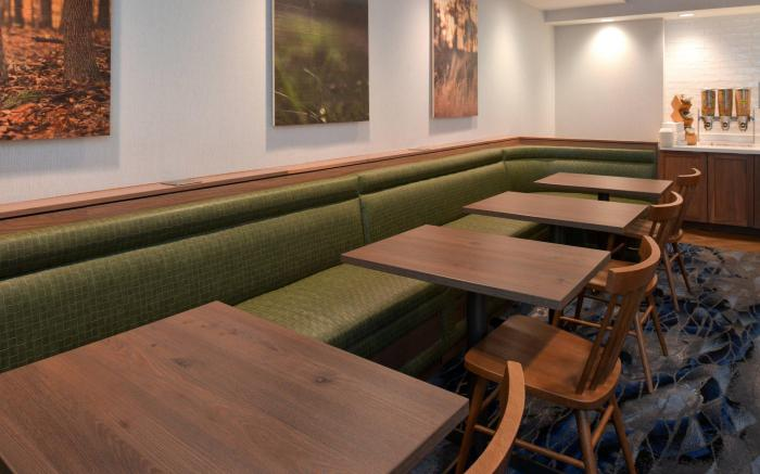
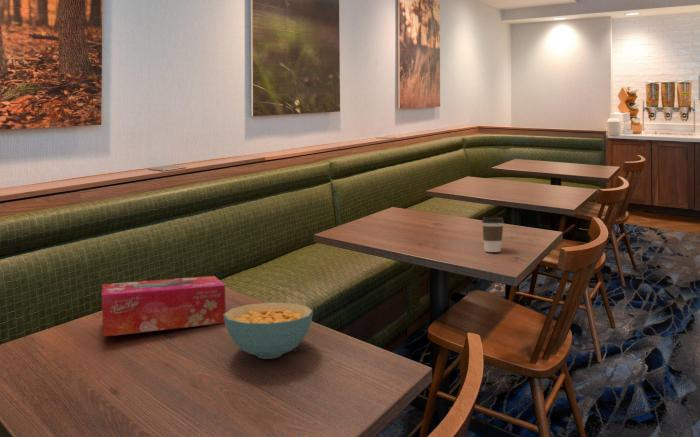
+ tissue box (163, 303)
+ coffee cup (492, 234)
+ cereal bowl (269, 333)
